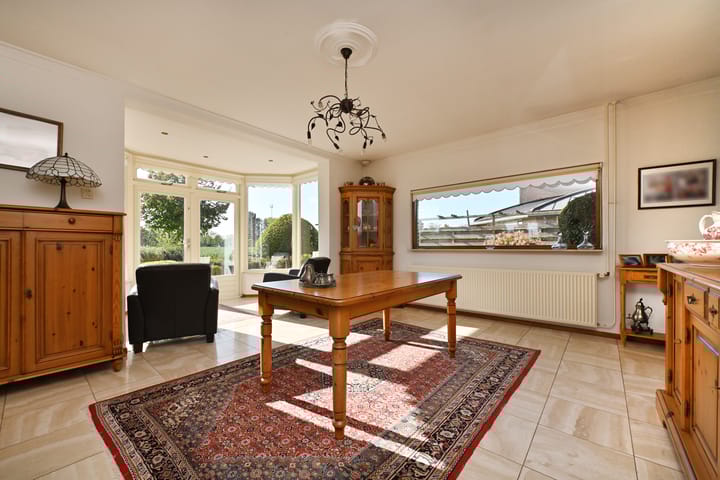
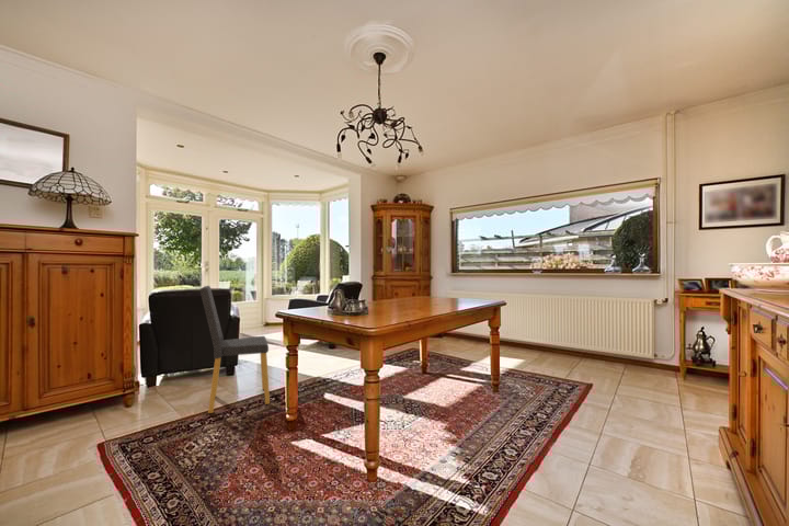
+ dining chair (238, 342)
